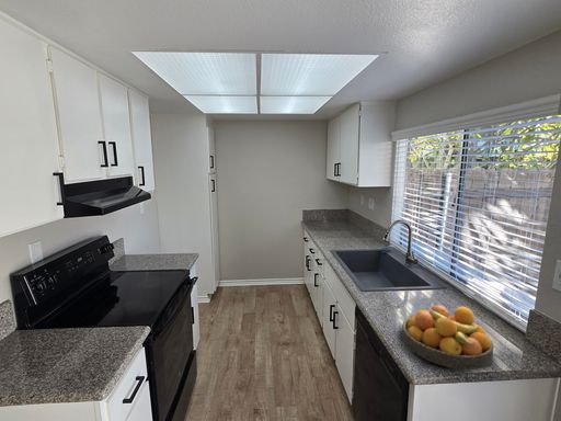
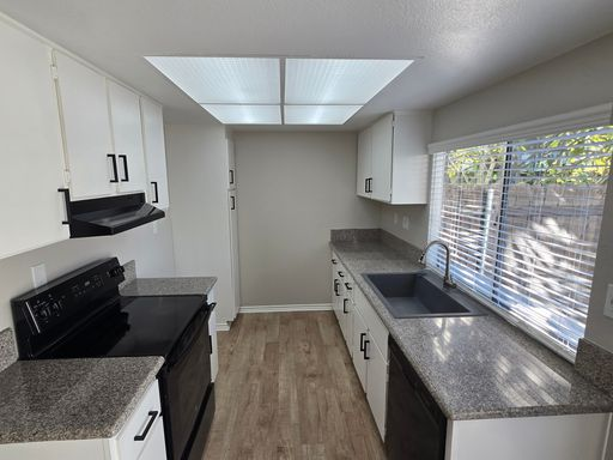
- fruit bowl (445, 327)
